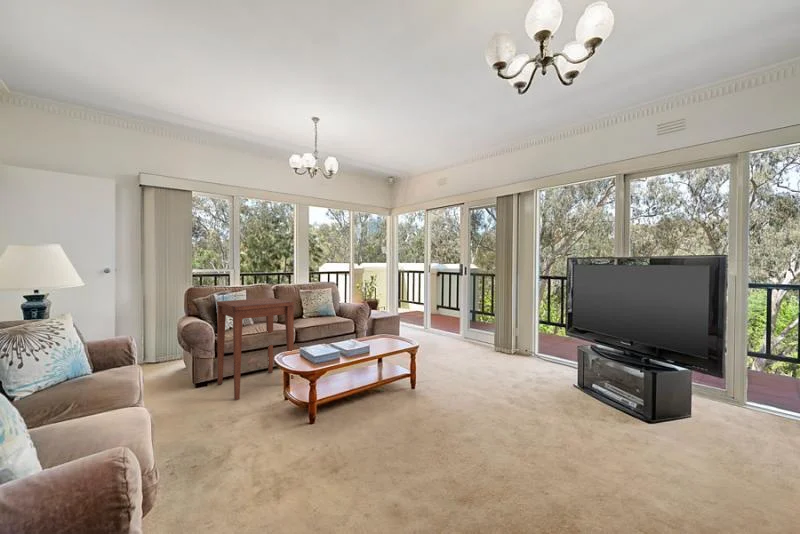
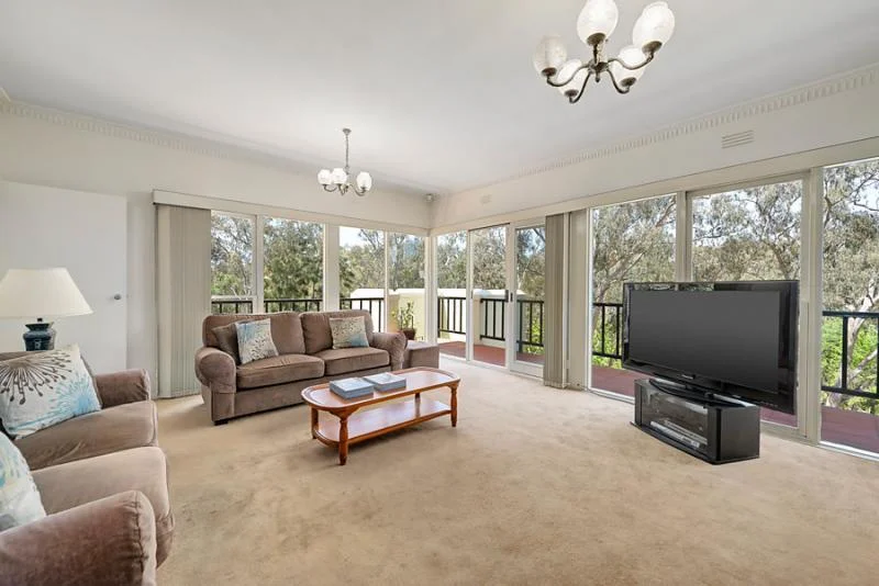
- side table (268, 347)
